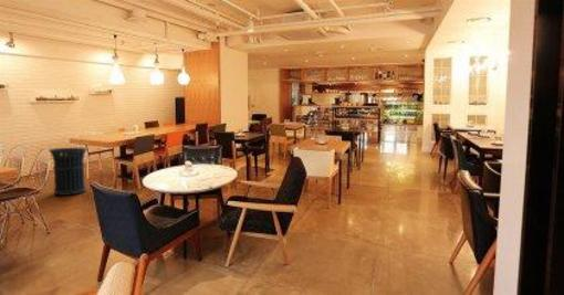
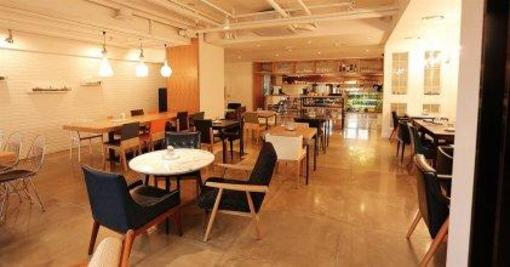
- trash can (69, 170)
